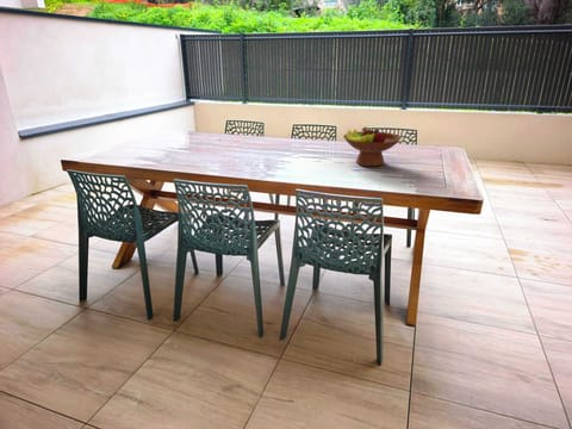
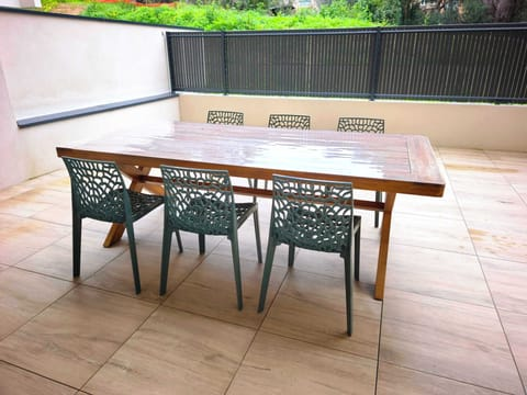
- fruit bowl (371, 144)
